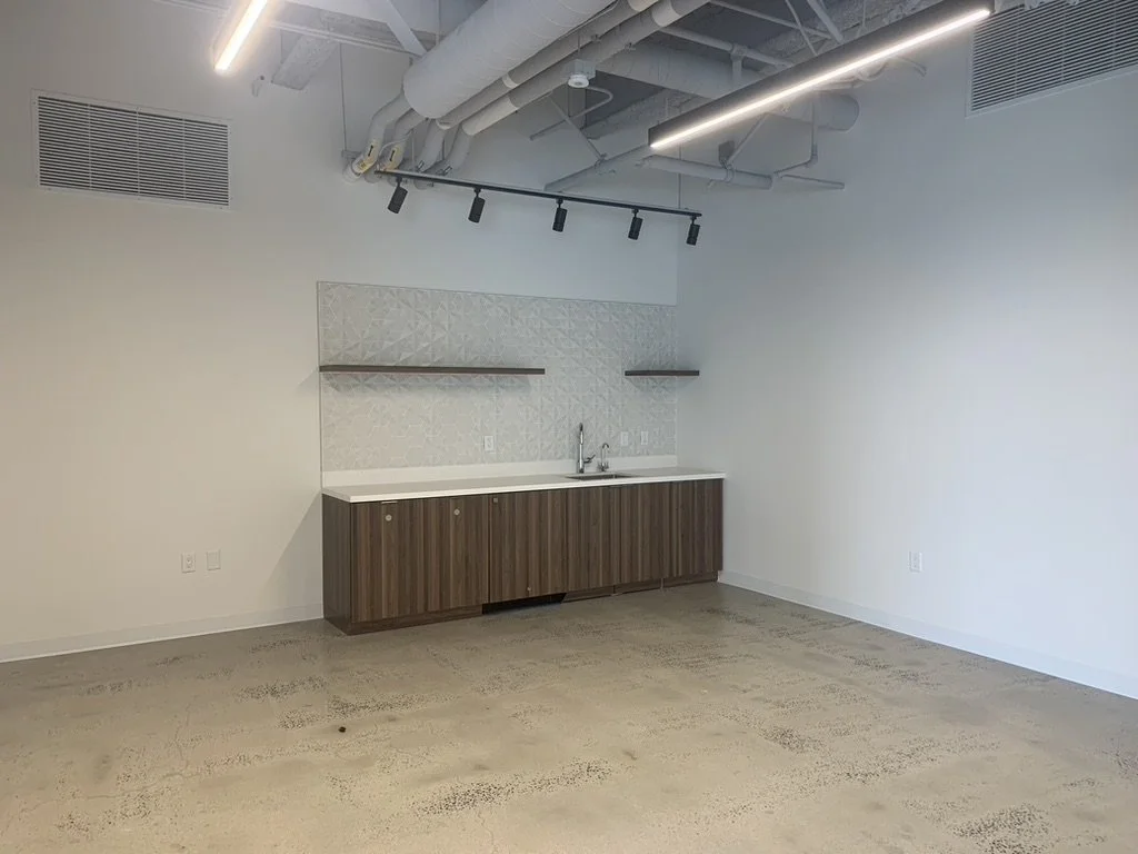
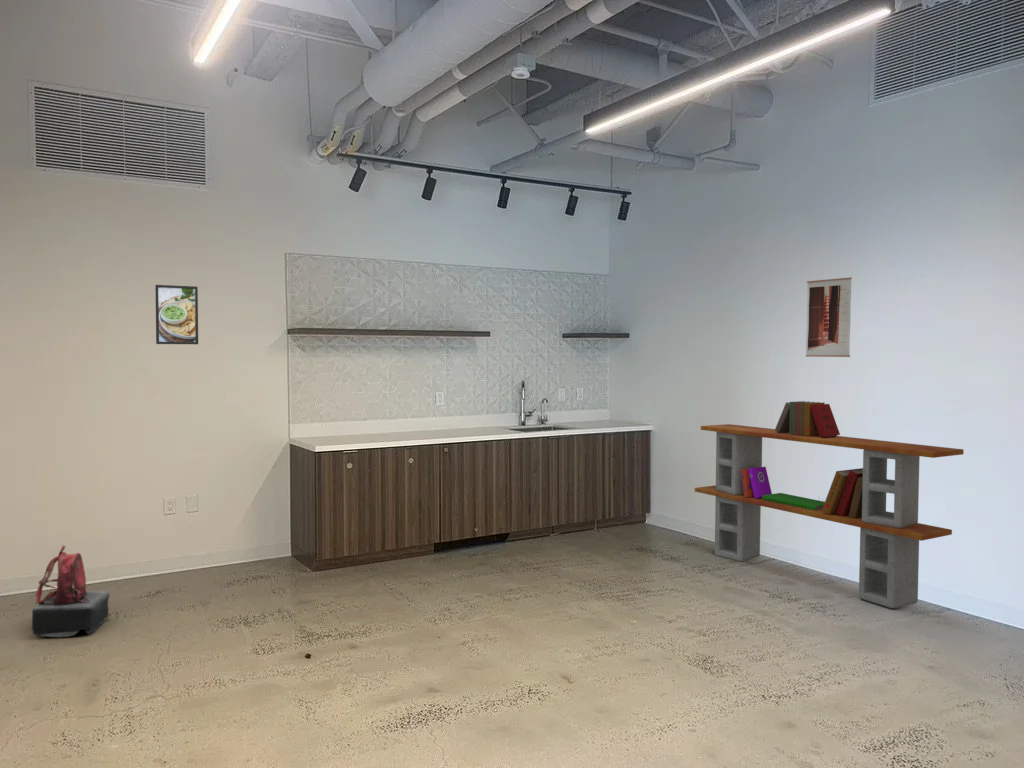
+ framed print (177, 315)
+ bookcase (808, 498)
+ wall art (828, 318)
+ backpack (71, 587)
